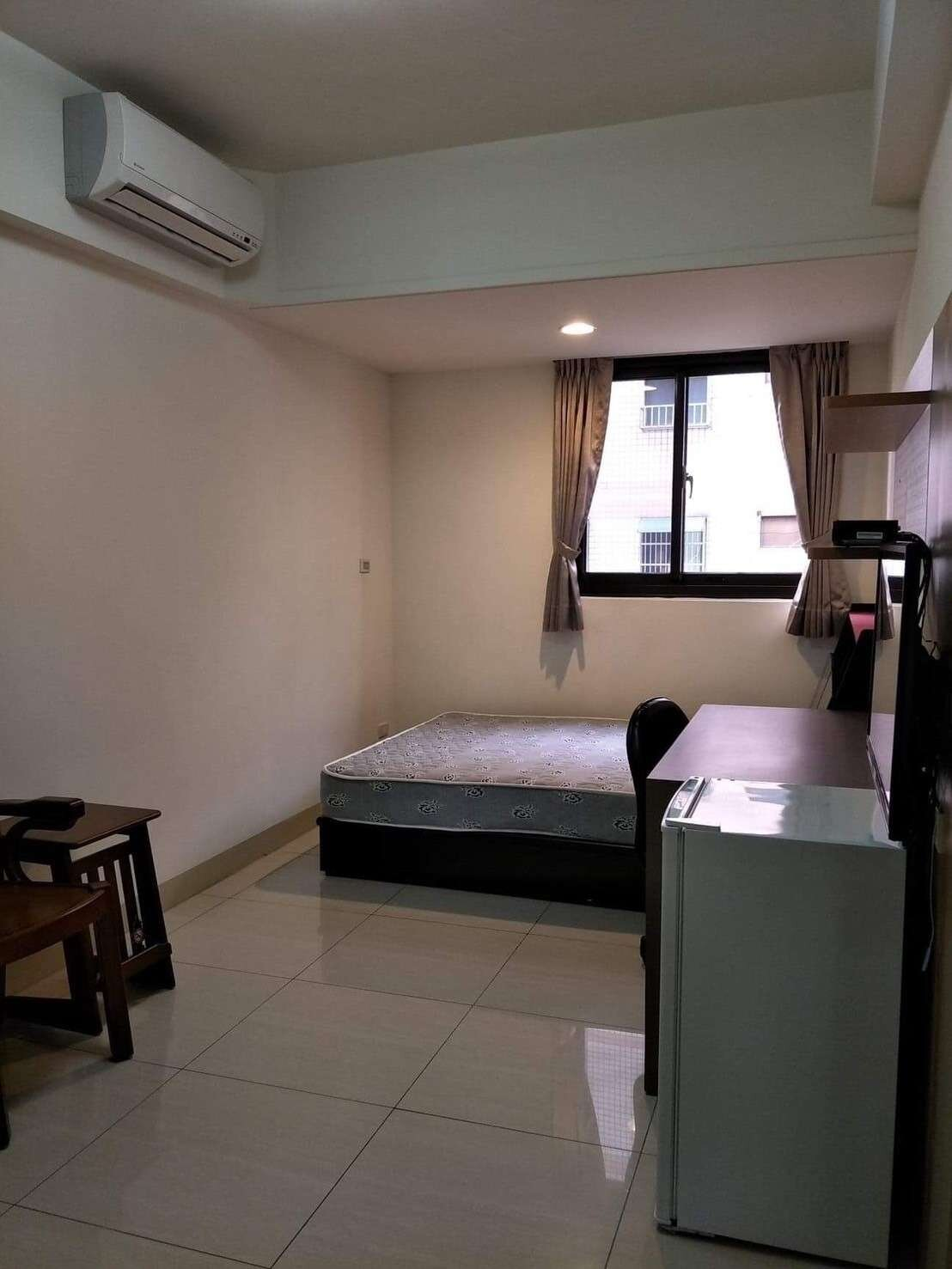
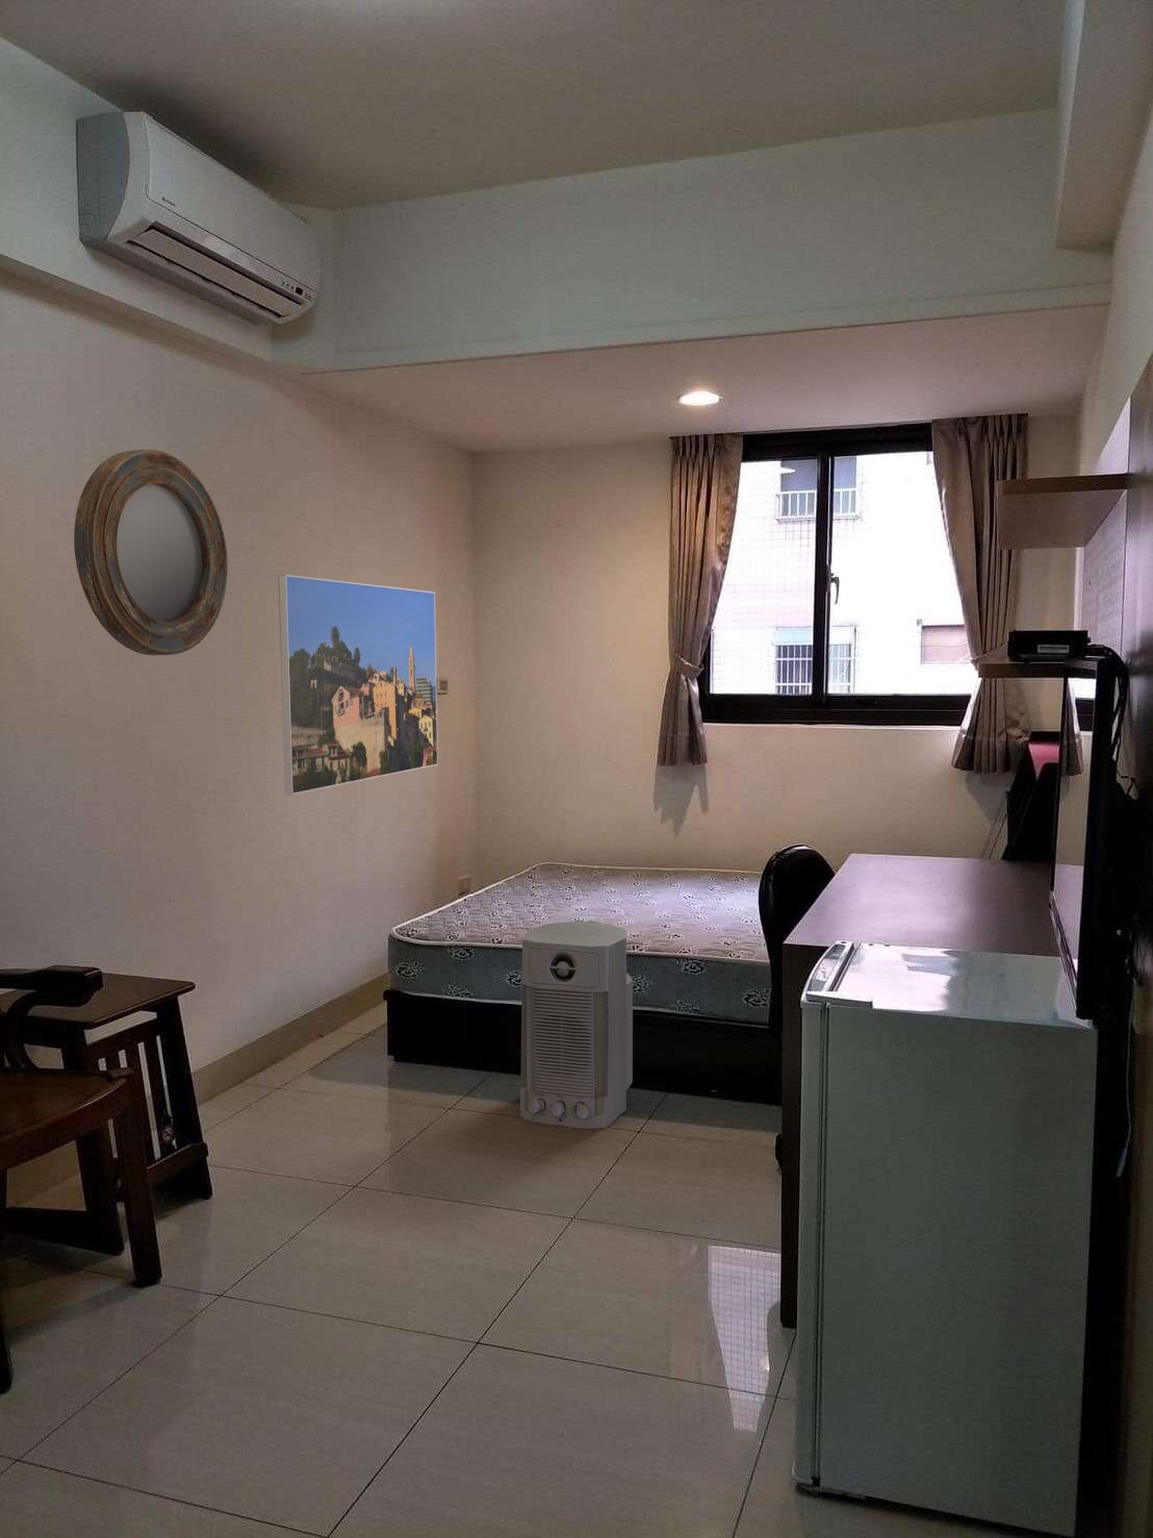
+ air purifier (576, 1018)
+ home mirror (157, 554)
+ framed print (367, 682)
